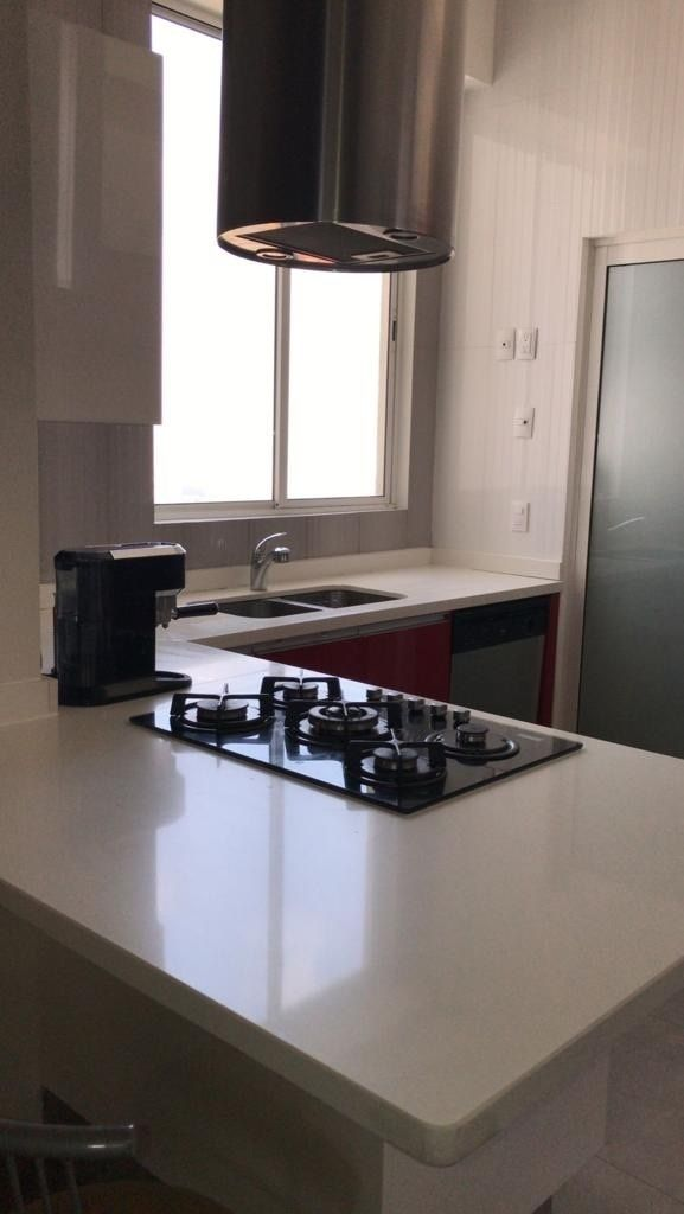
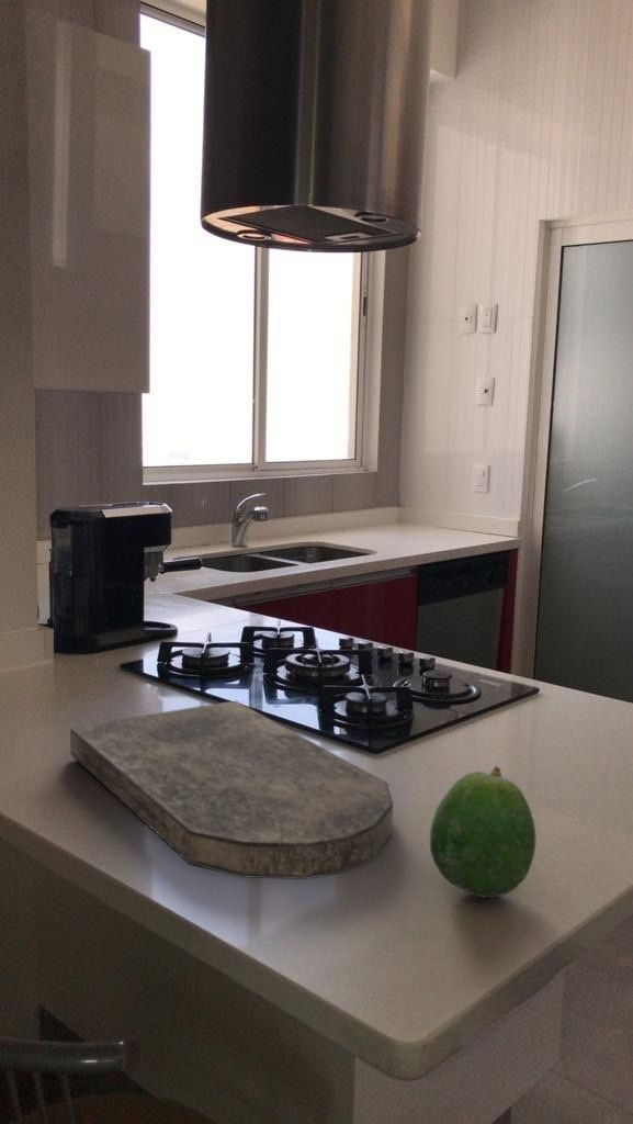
+ cutting board (236, 780)
+ fruit (482, 832)
